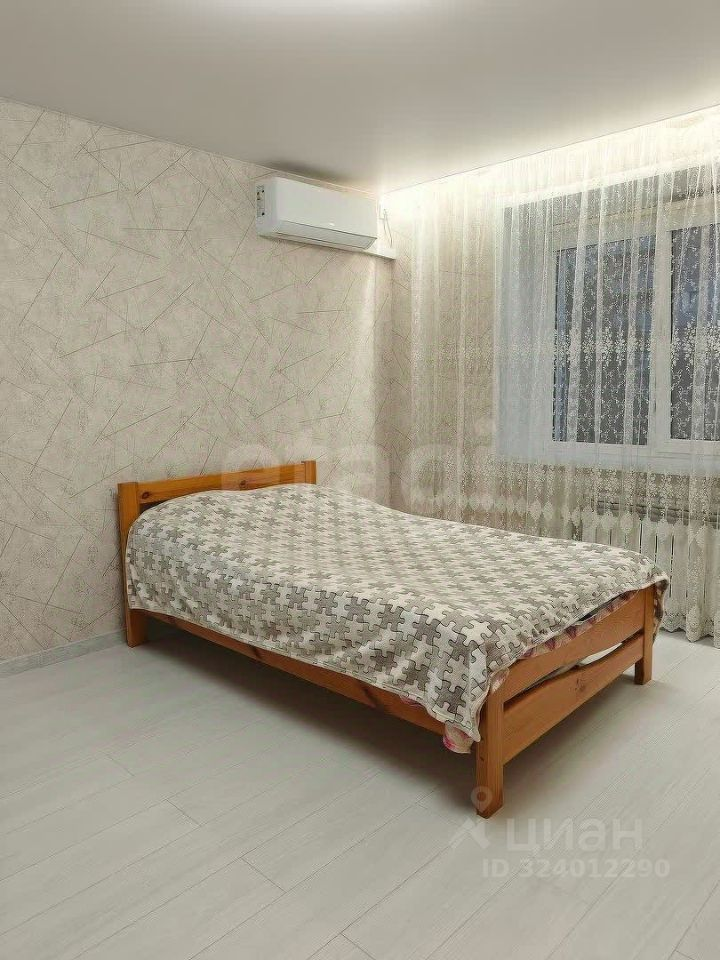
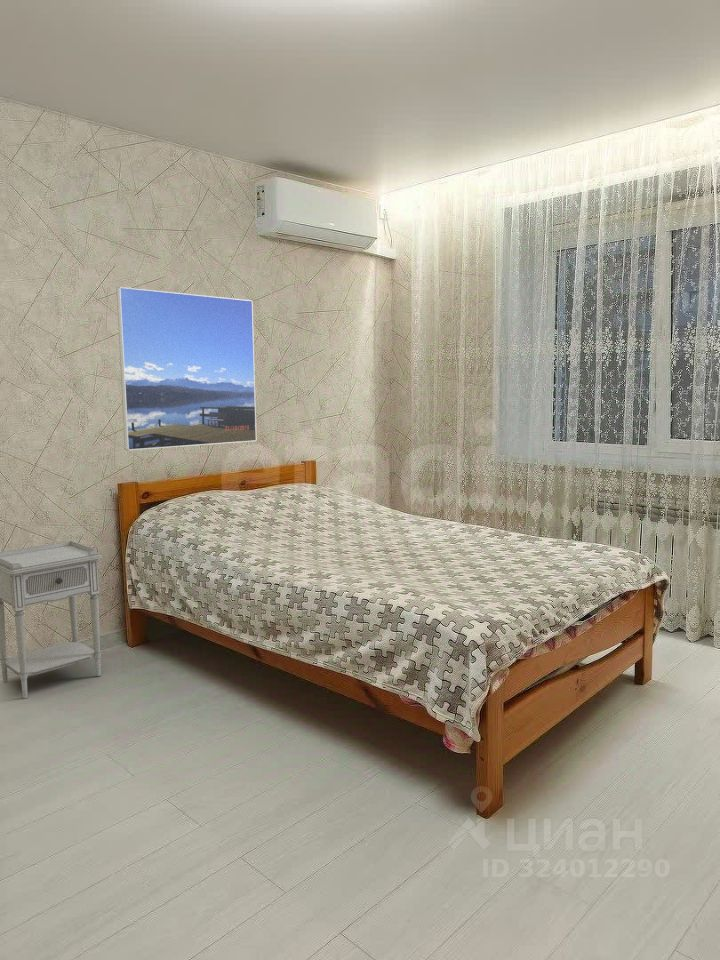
+ nightstand (50, 601)
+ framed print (192, 370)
